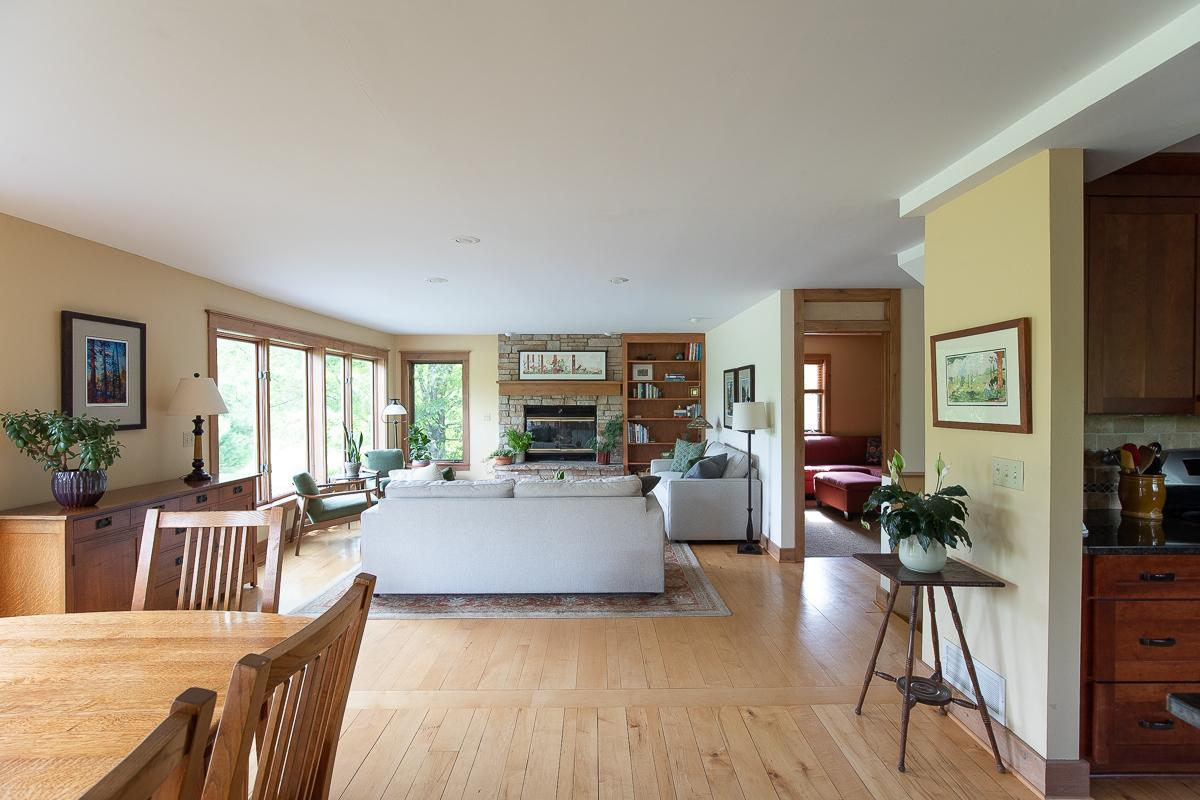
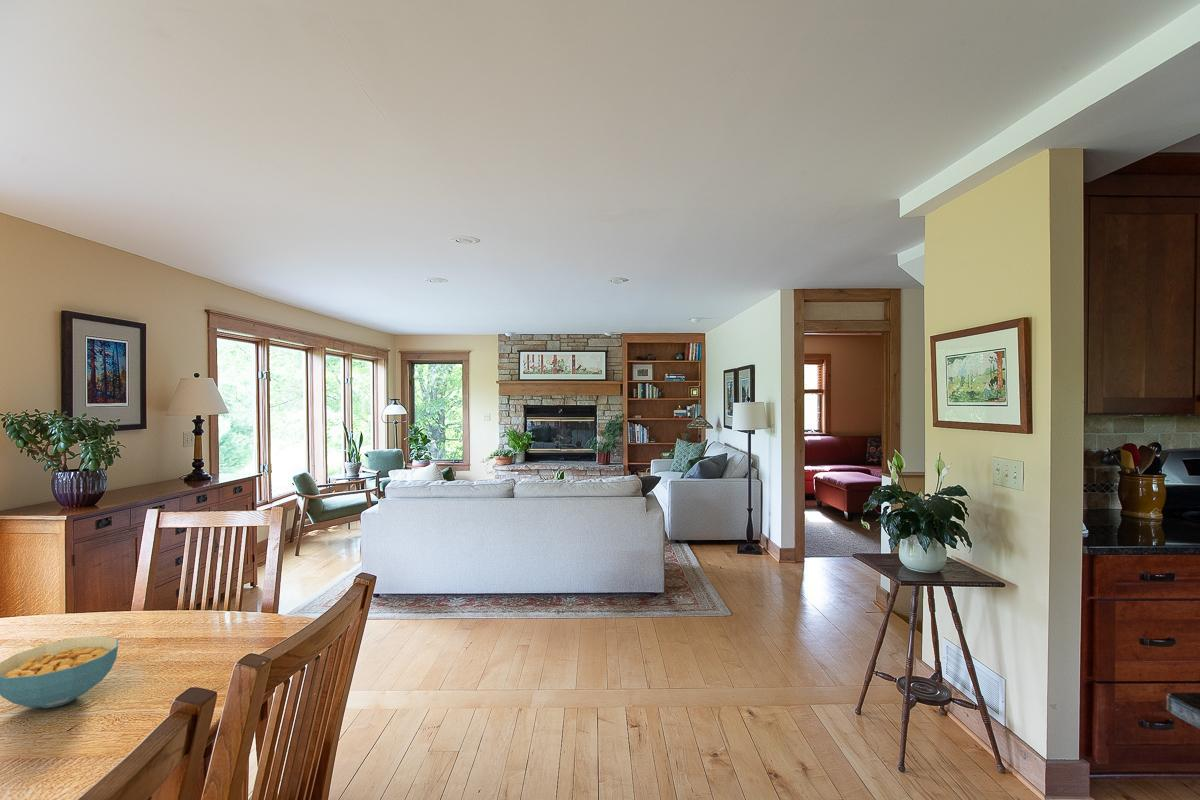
+ cereal bowl (59, 677)
